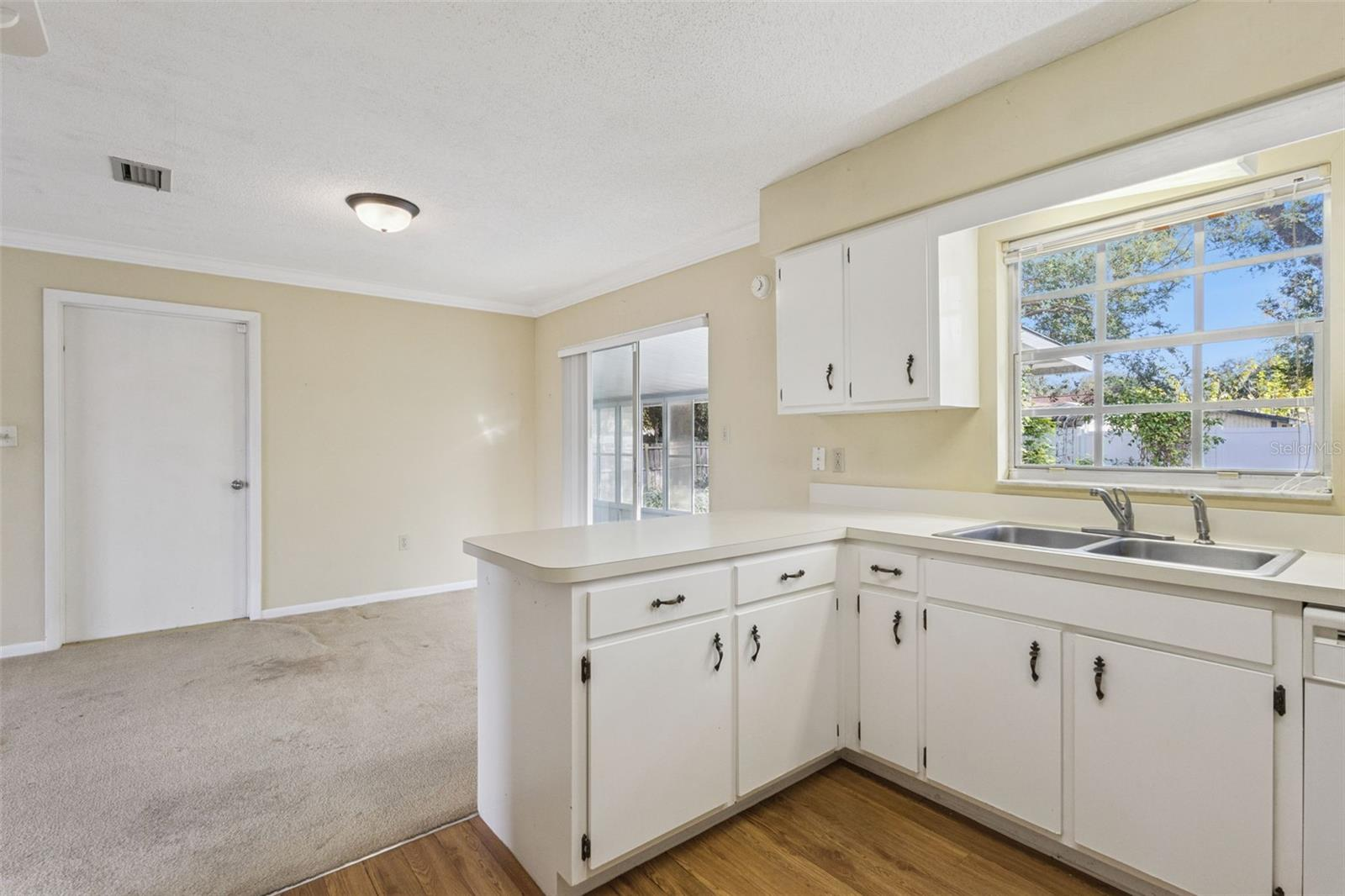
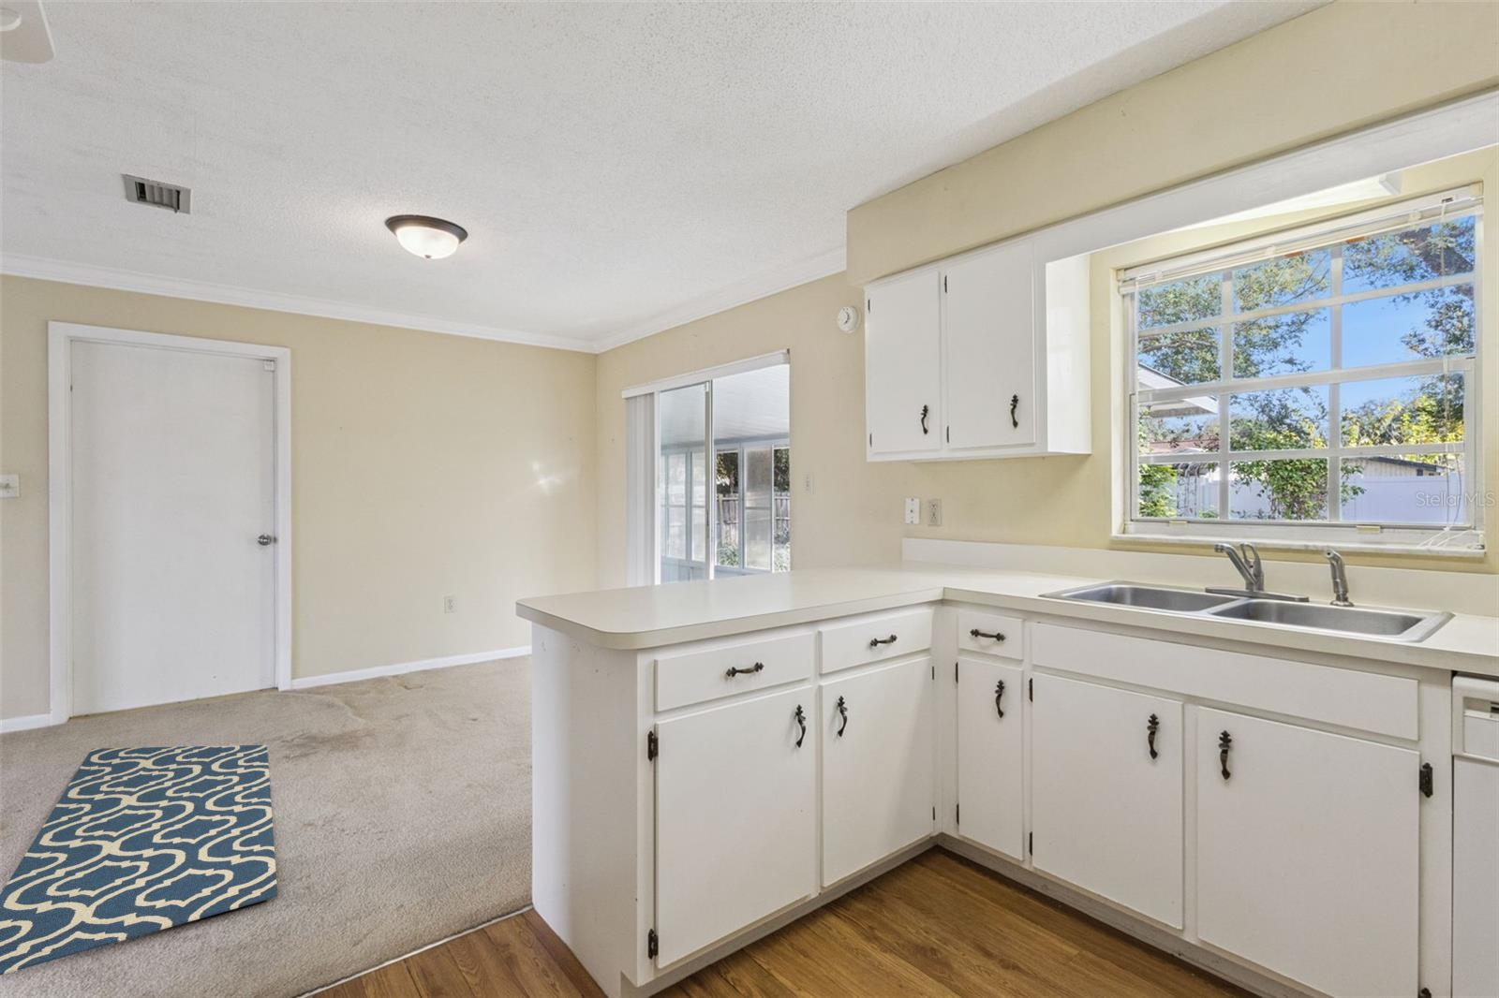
+ rug (167, 793)
